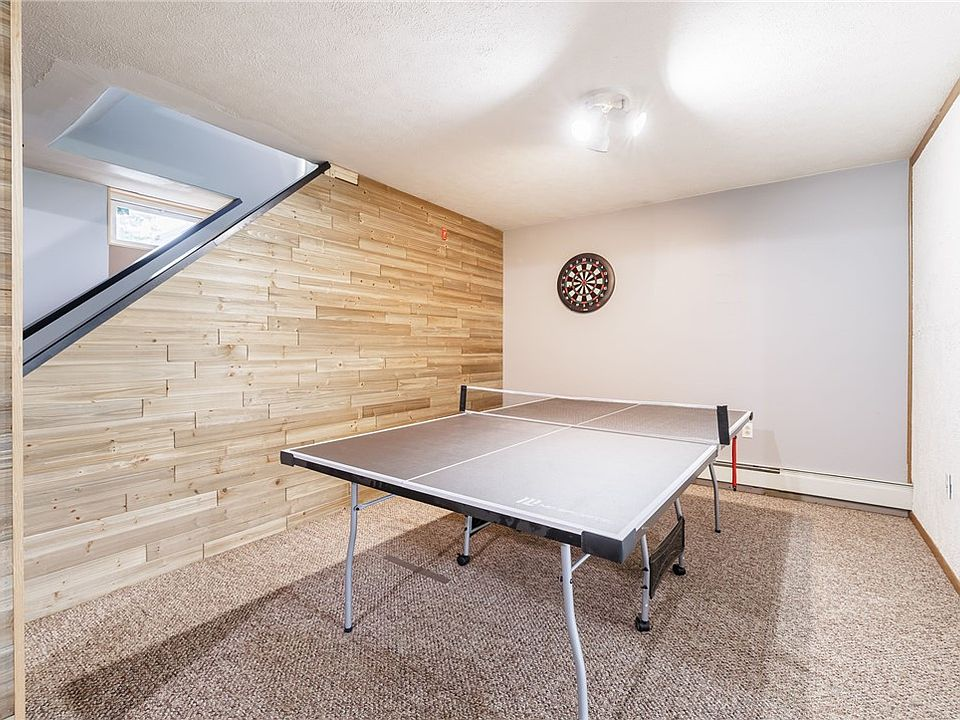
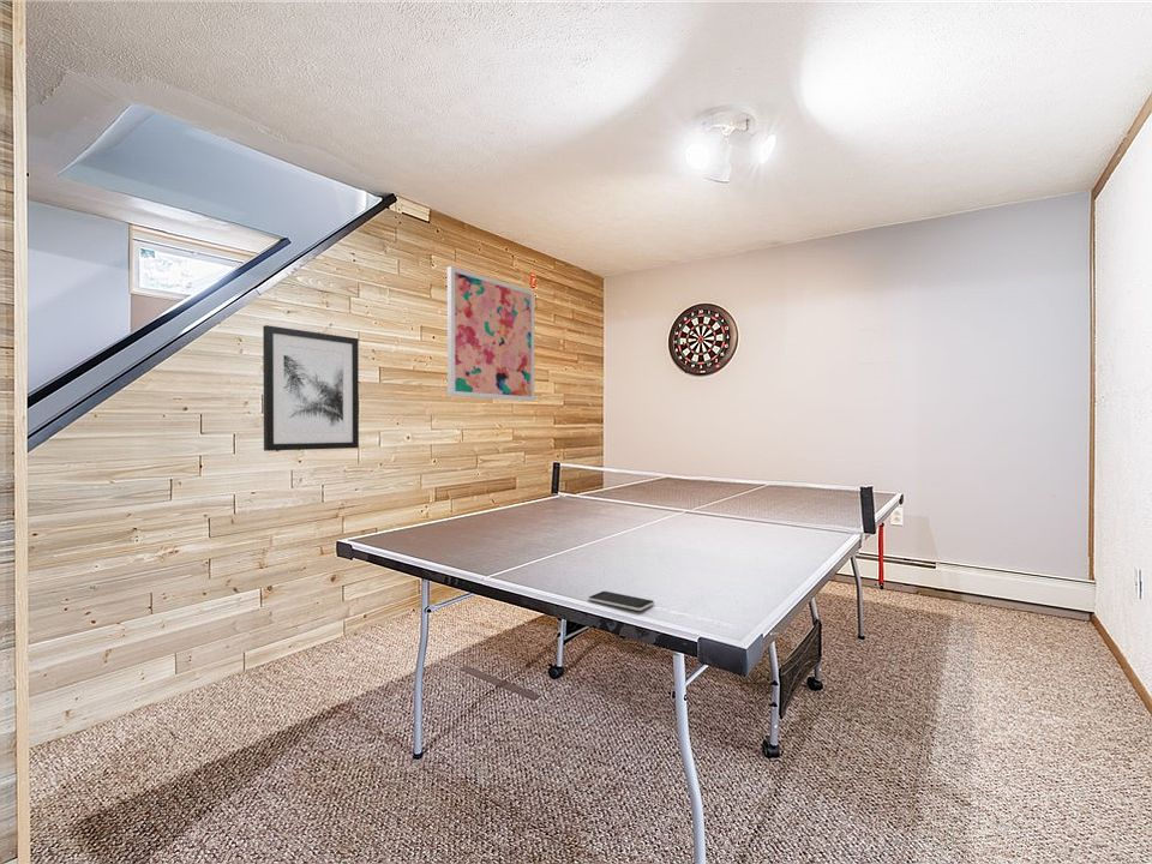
+ wall art (313, 390)
+ smartphone (620, 600)
+ wall art (494, 338)
